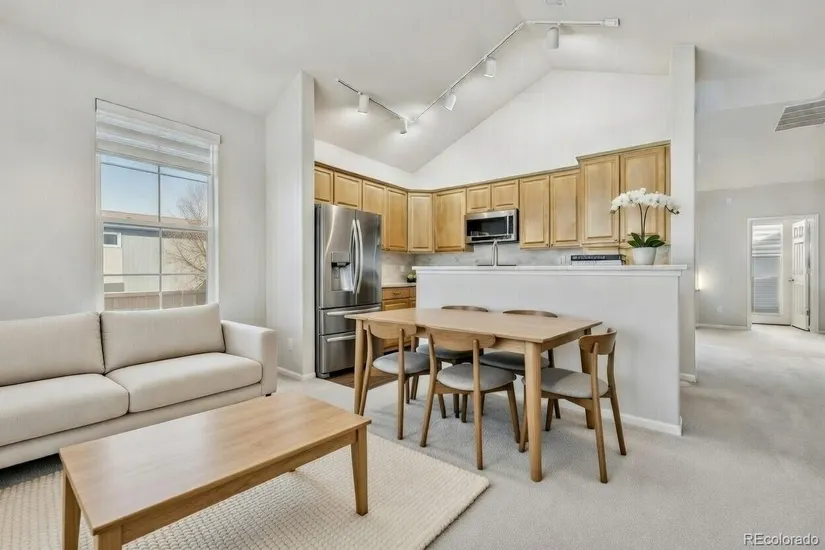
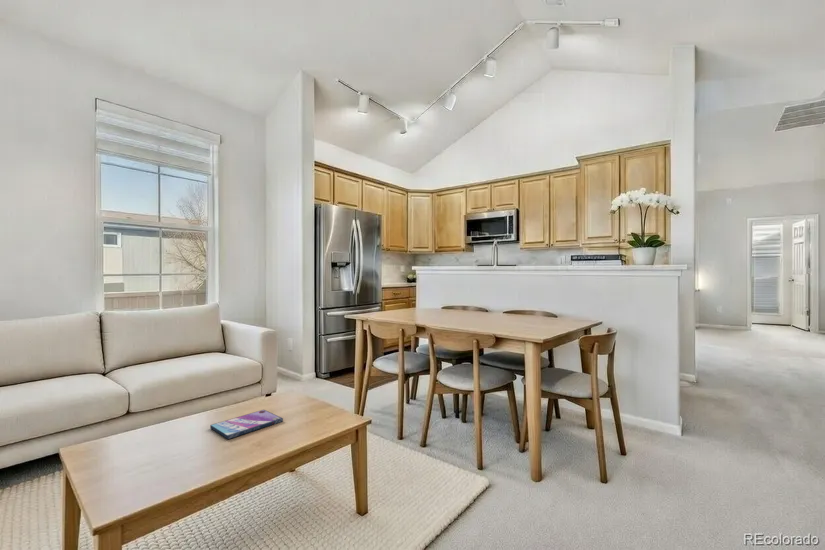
+ video game case (247, 423)
